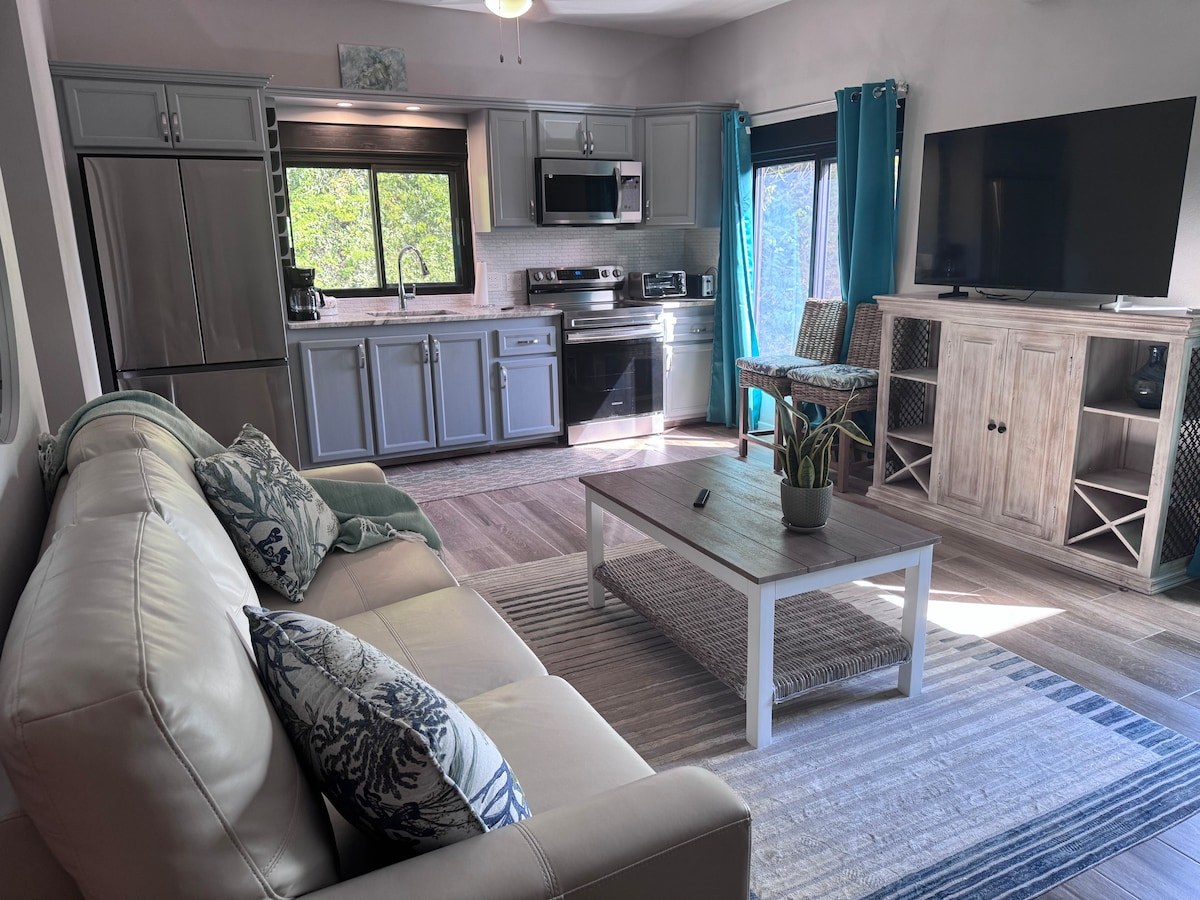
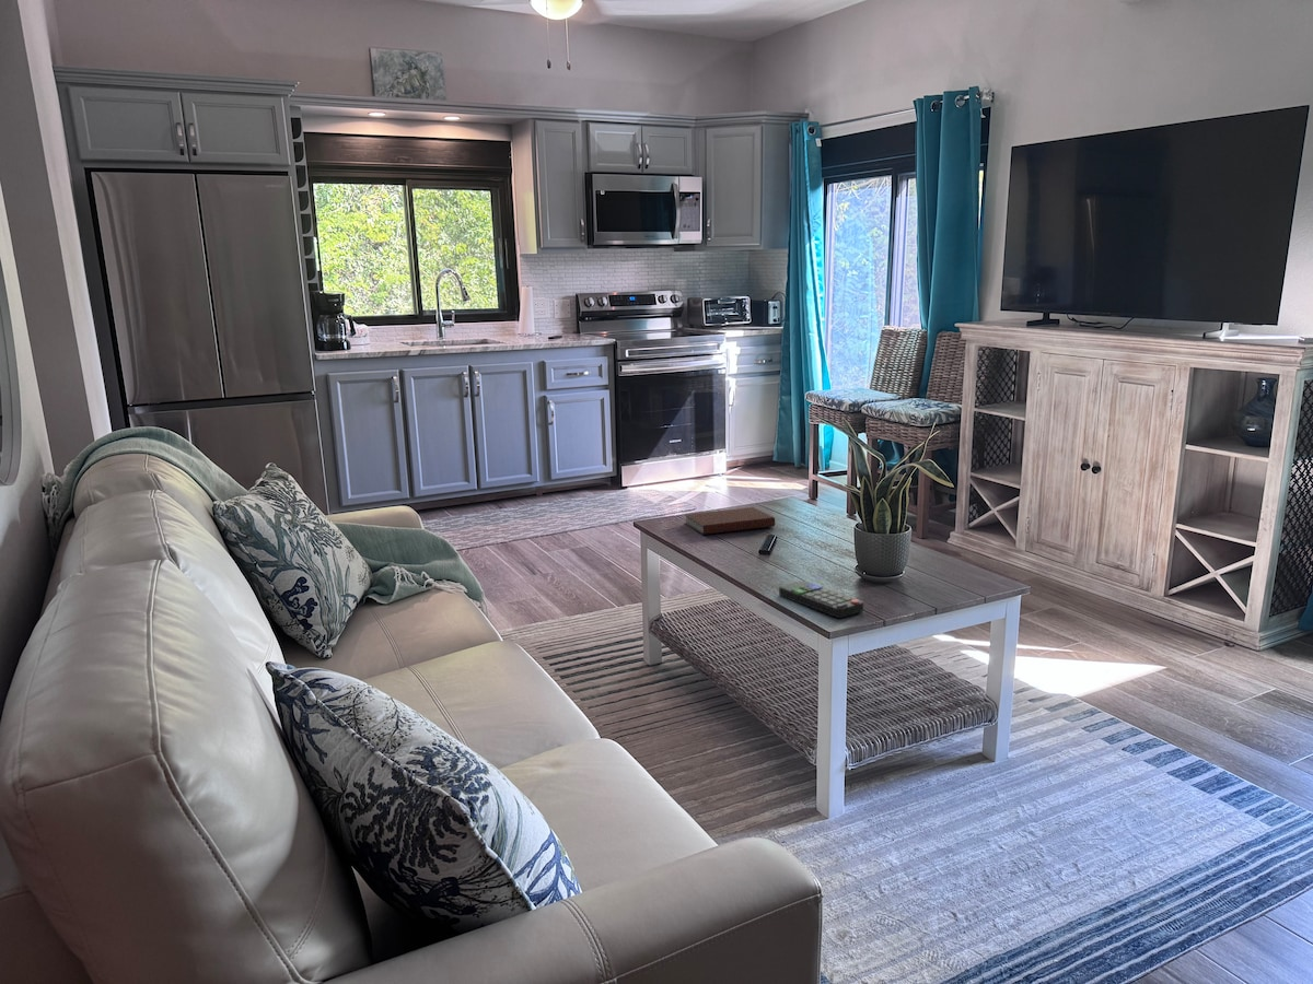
+ remote control (820, 597)
+ book (729, 520)
